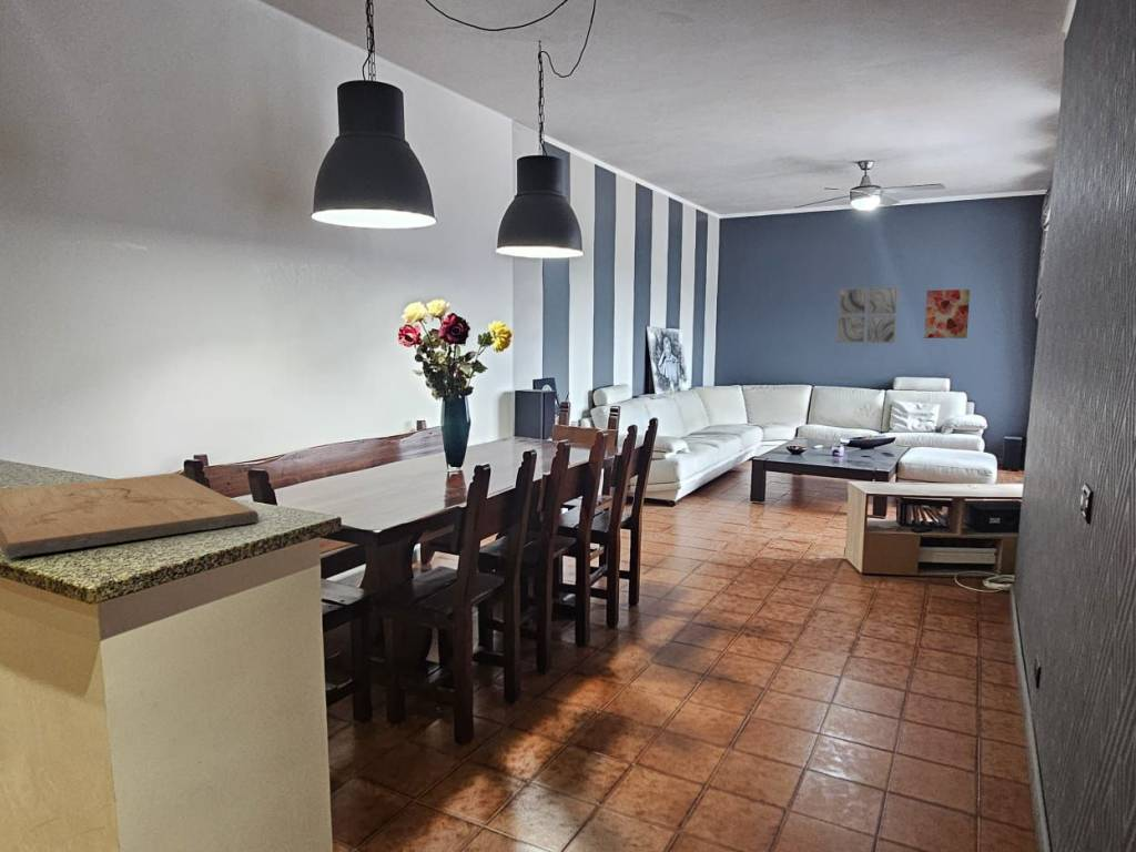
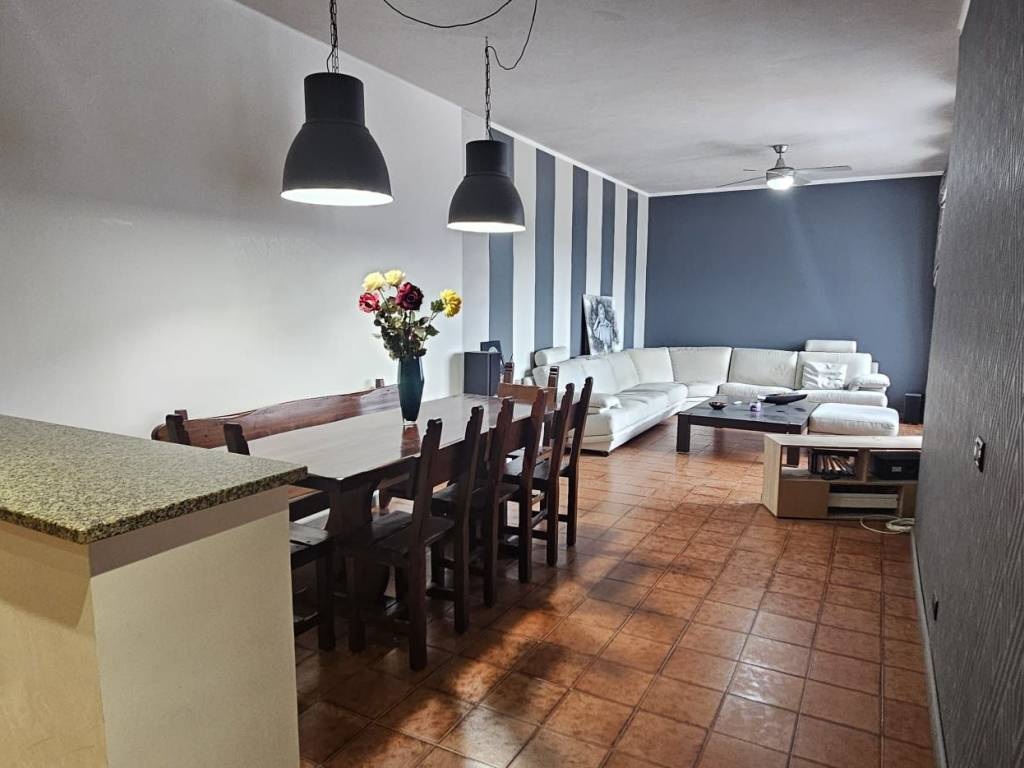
- wall art (865, 314)
- wall art (946, 314)
- cutting board (111, 505)
